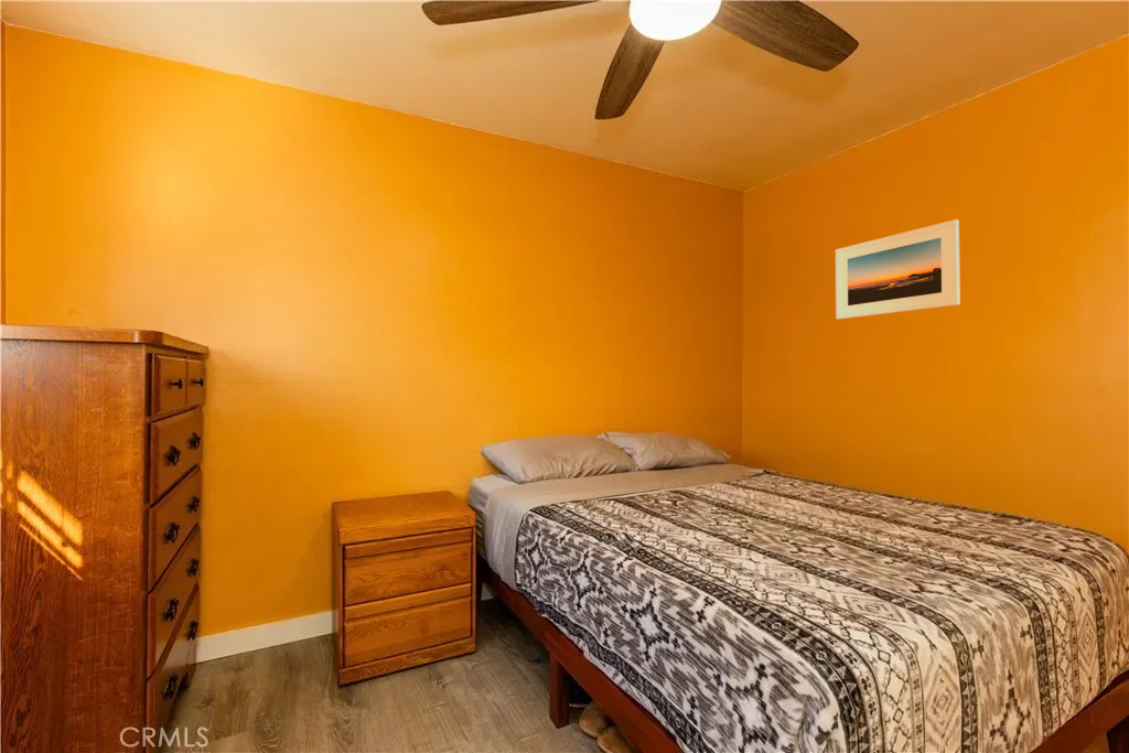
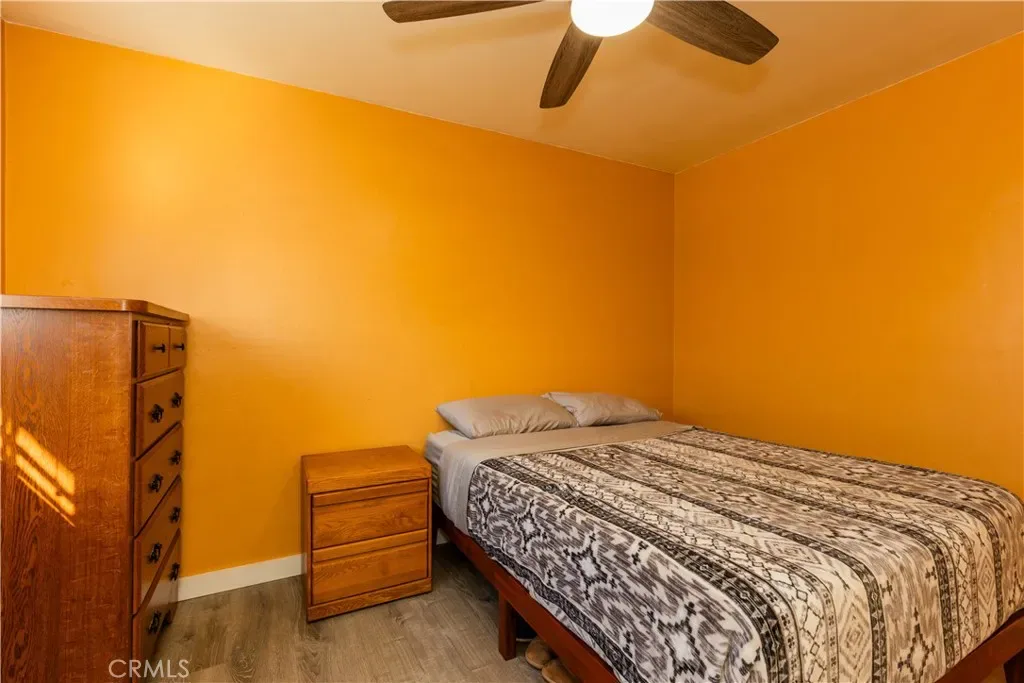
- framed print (891, 273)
